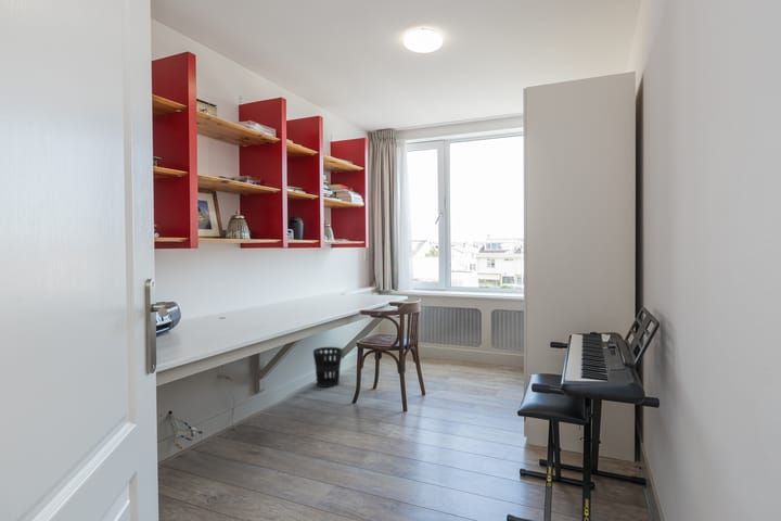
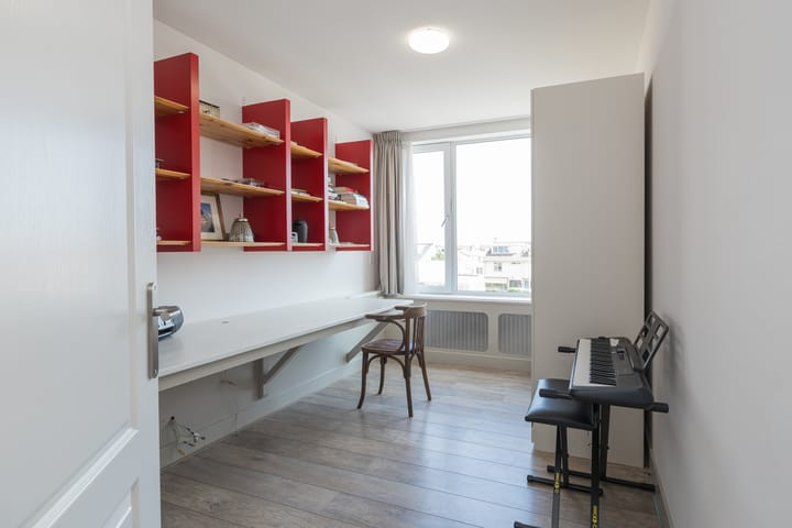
- wastebasket (328, 367)
